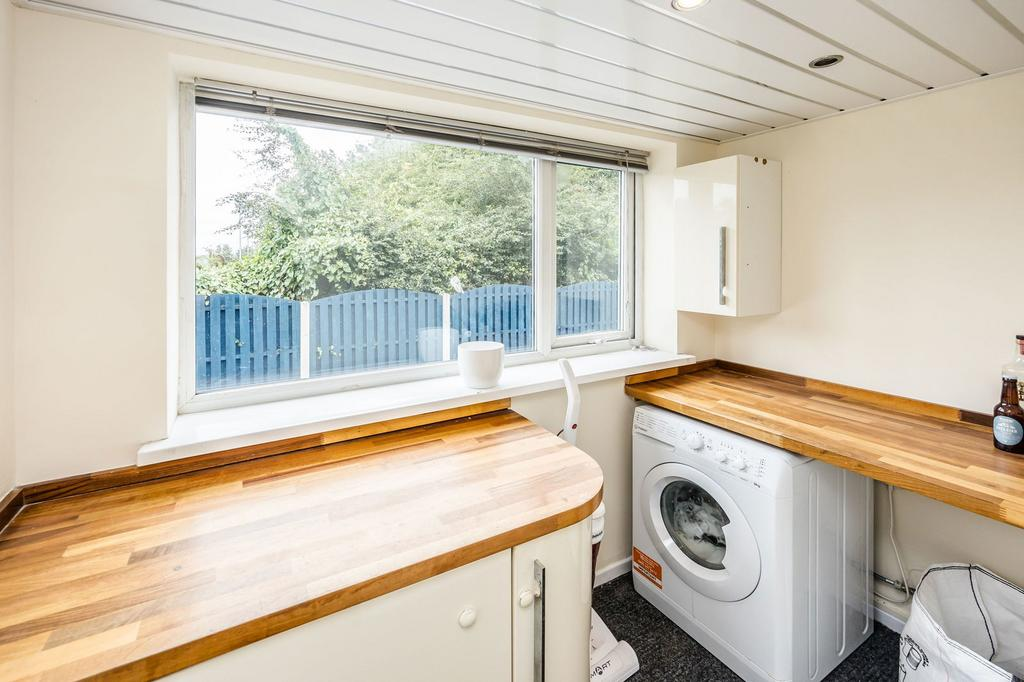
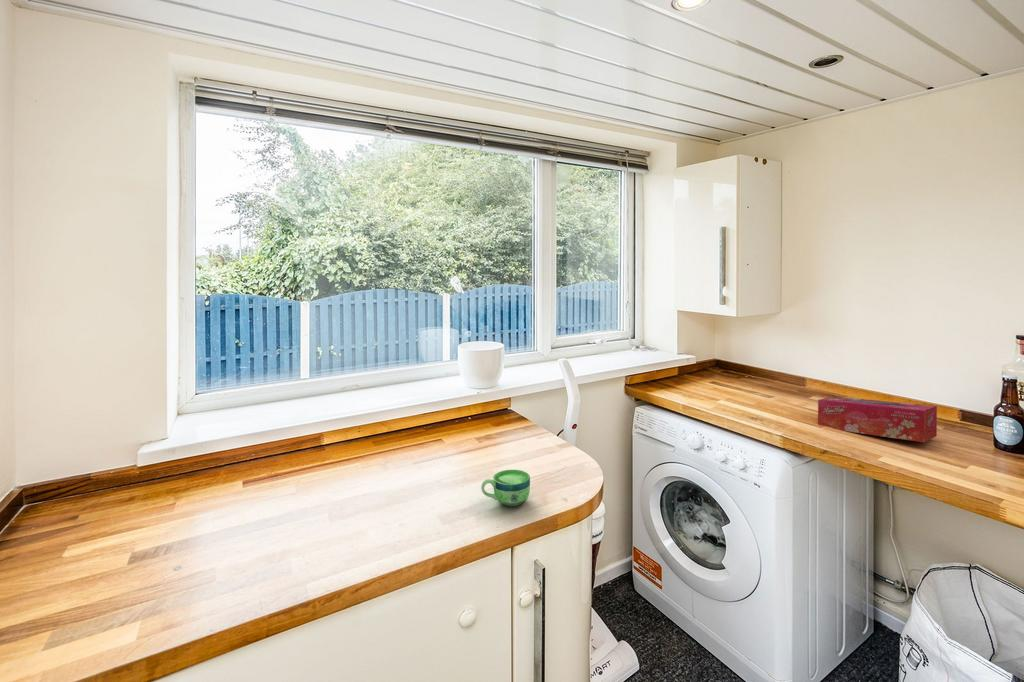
+ tissue box (874, 417)
+ cup (506, 489)
